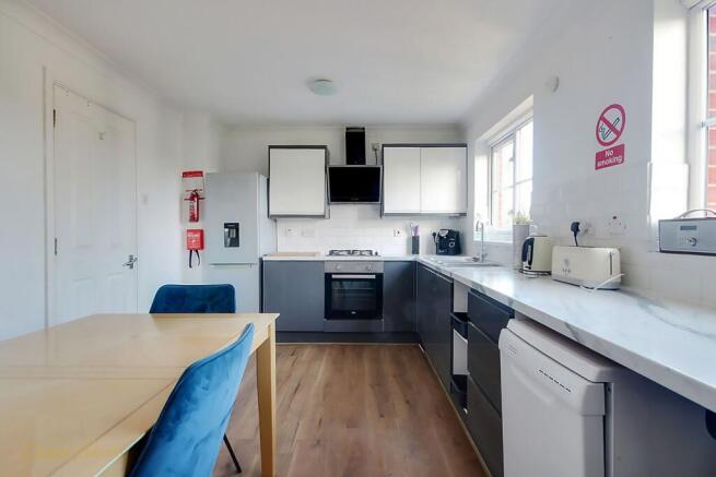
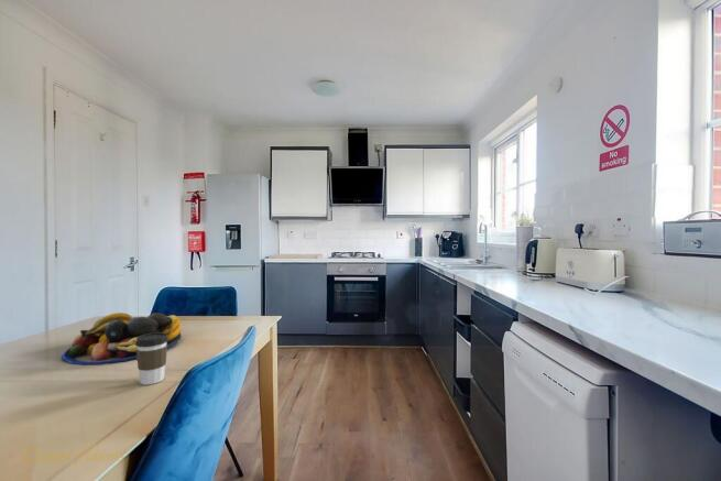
+ coffee cup (152, 358)
+ fruit bowl (125, 329)
